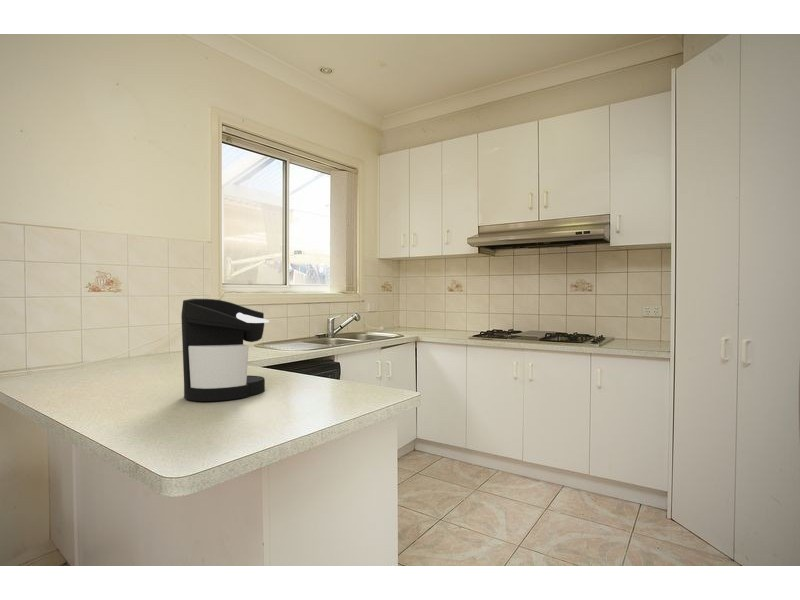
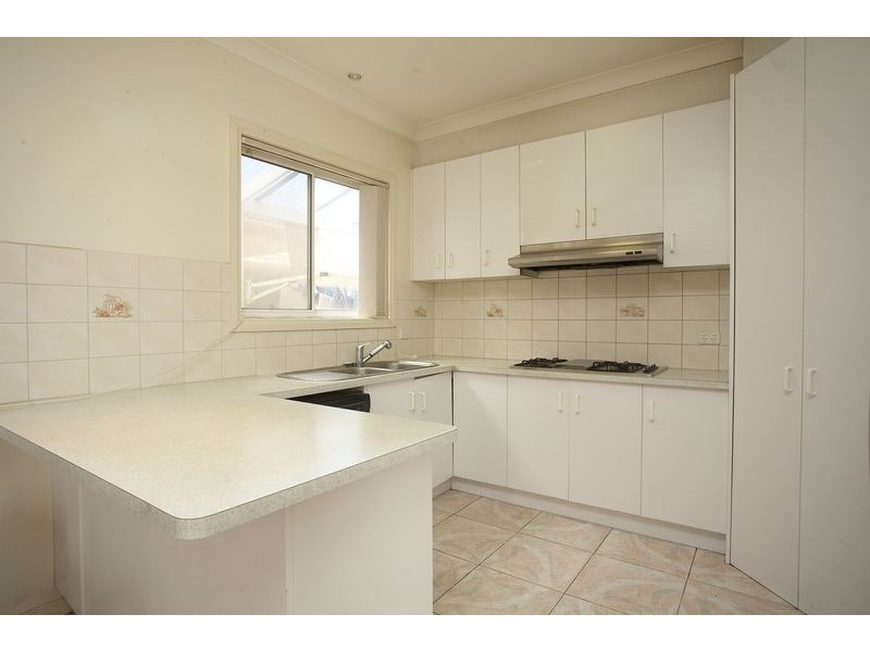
- coffee maker (227, 345)
